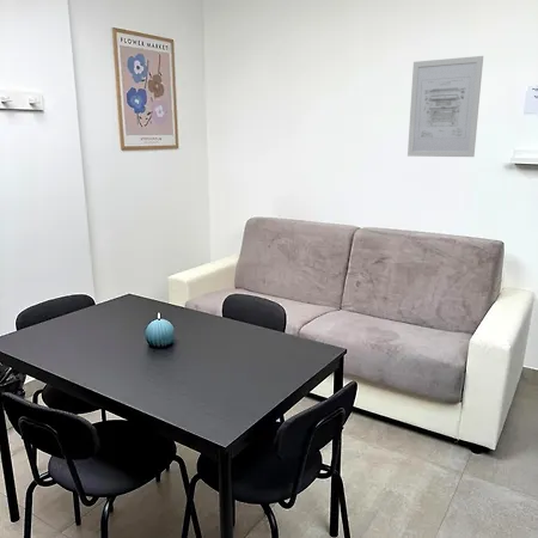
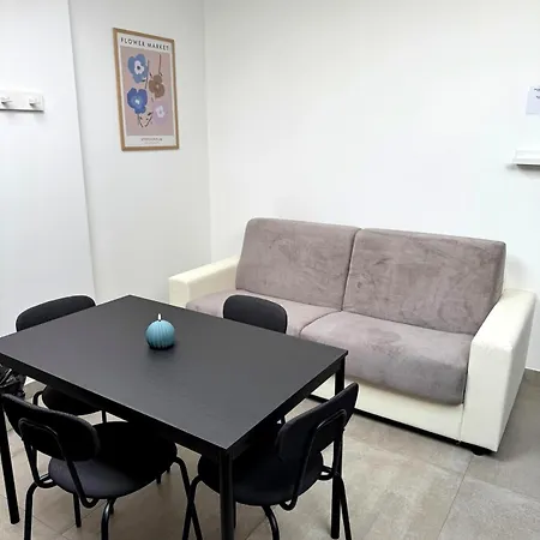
- wall art (442, 109)
